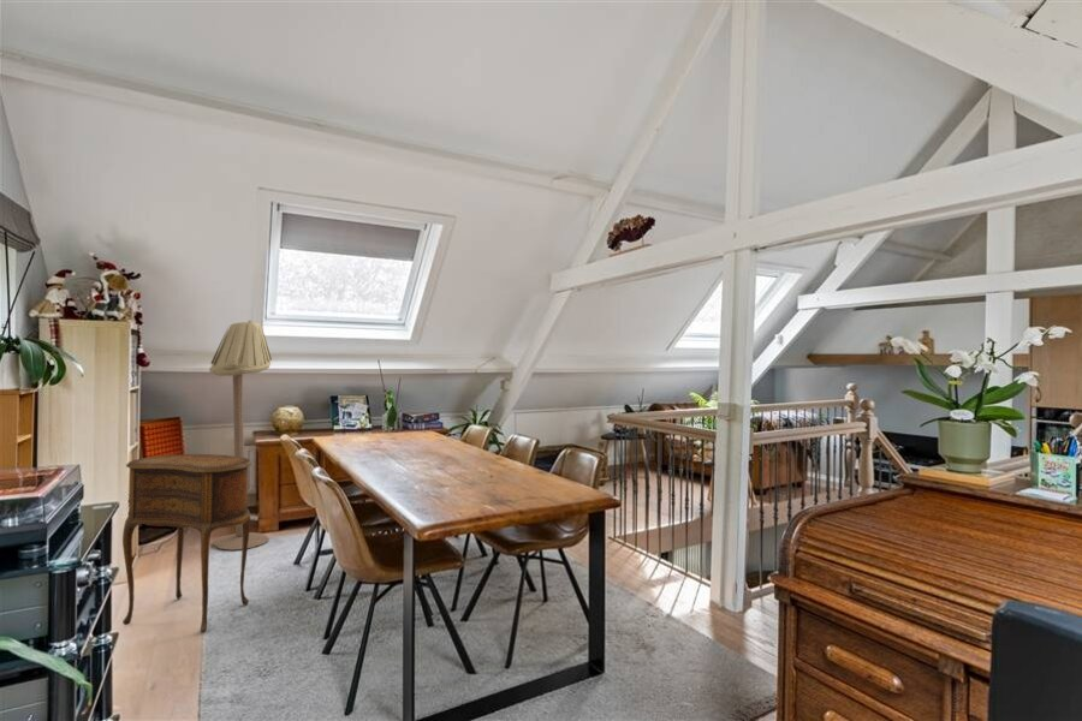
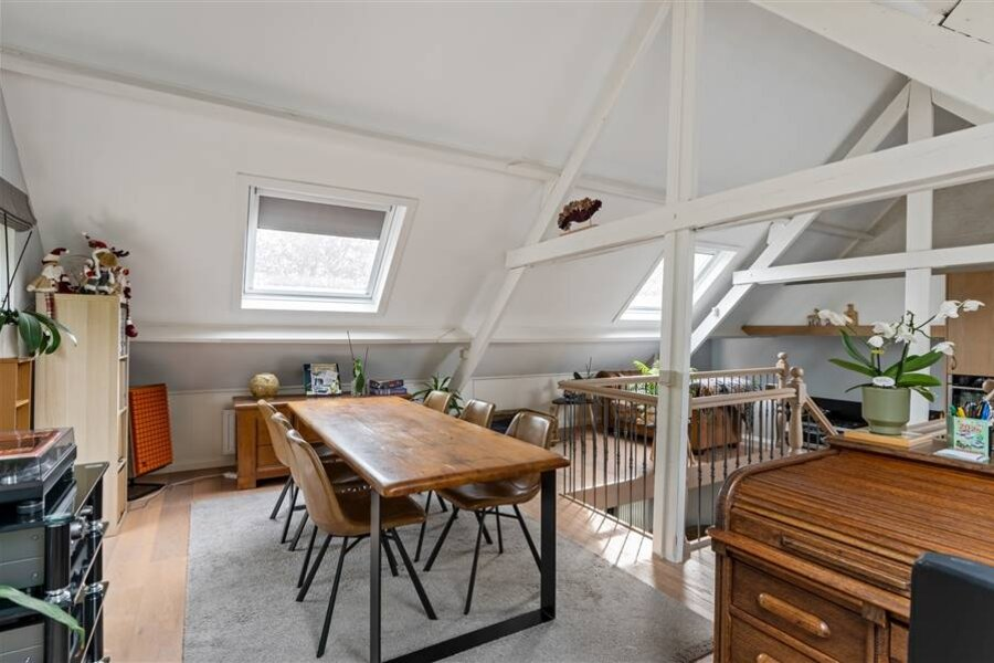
- floor lamp (239, 433)
- side table (194, 528)
